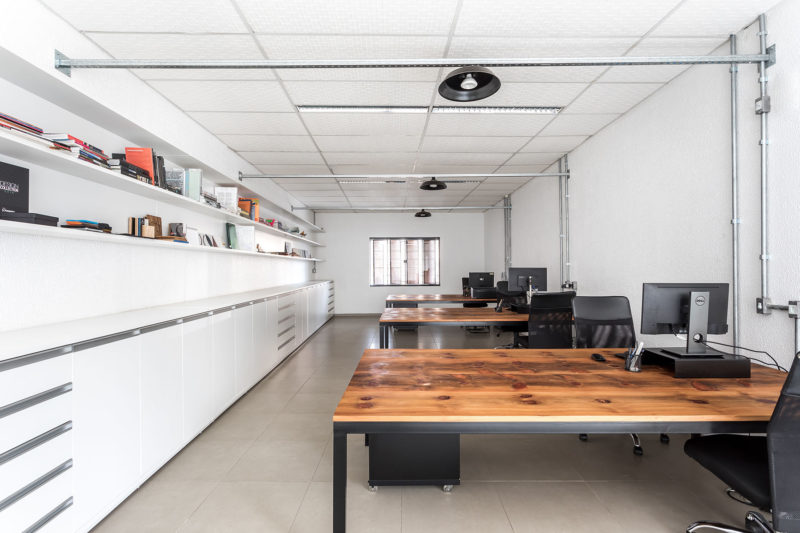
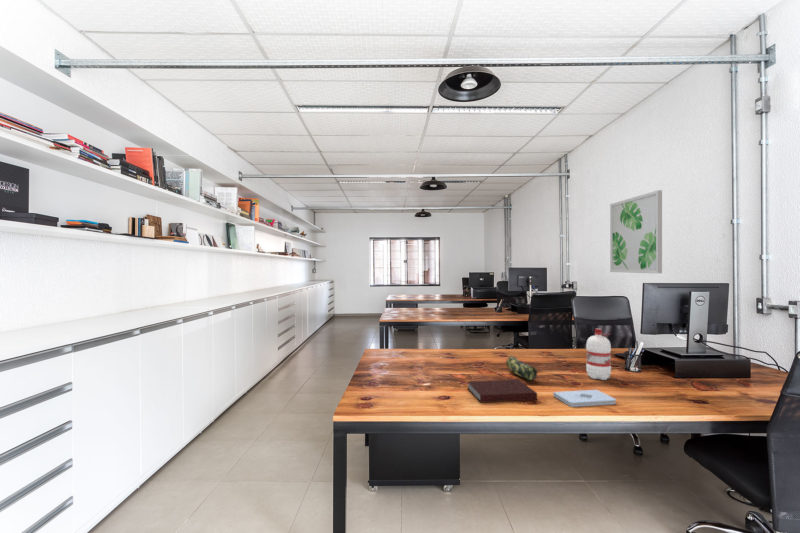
+ pencil case (520, 368)
+ notebook (500, 390)
+ notepad (584, 397)
+ water bottle (598, 353)
+ wall art (633, 235)
